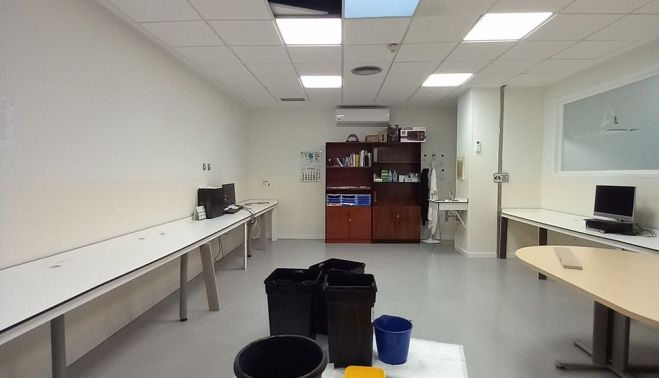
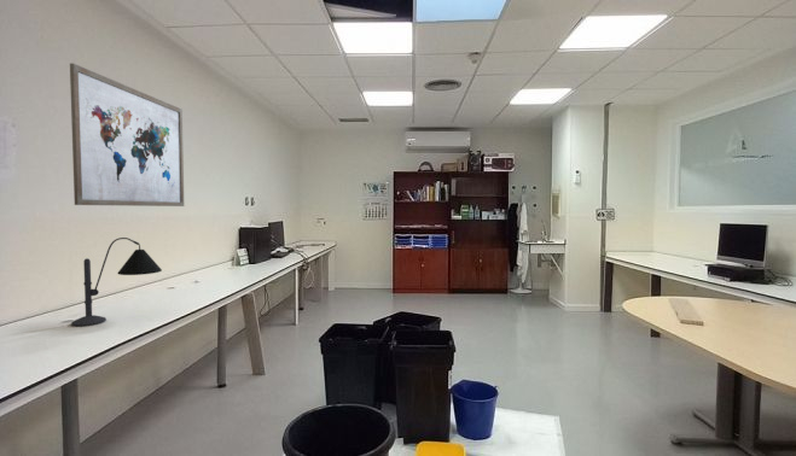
+ wall art (138, 148)
+ desk lamp (120, 274)
